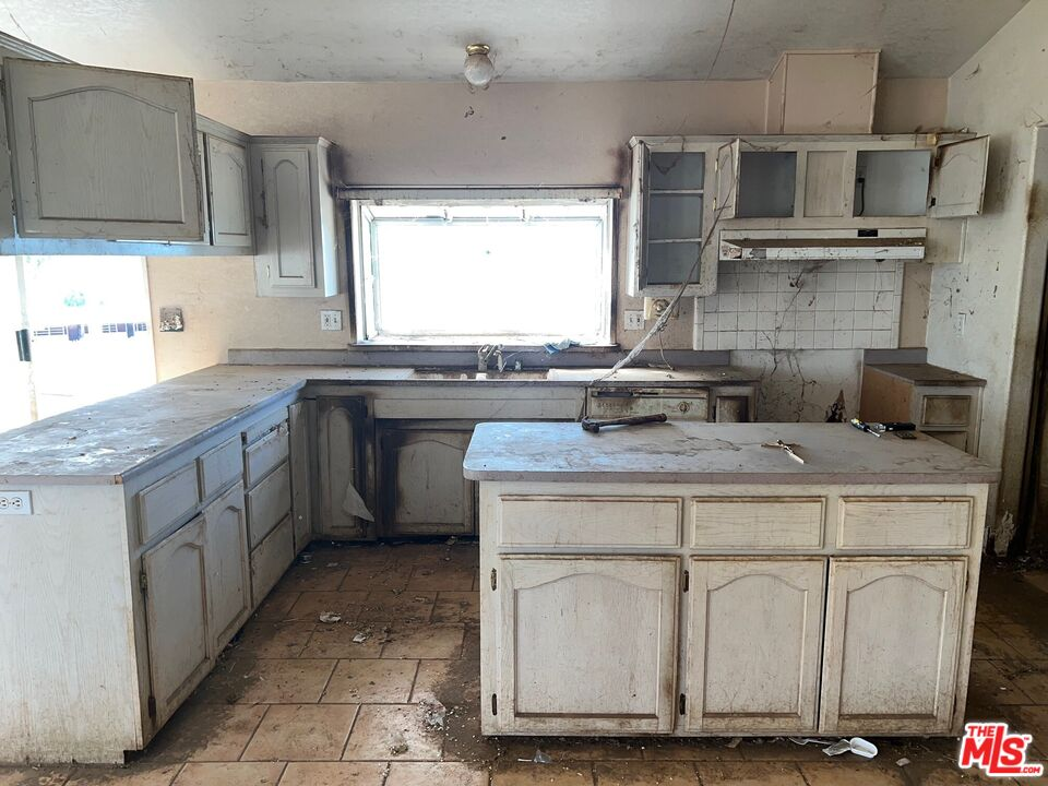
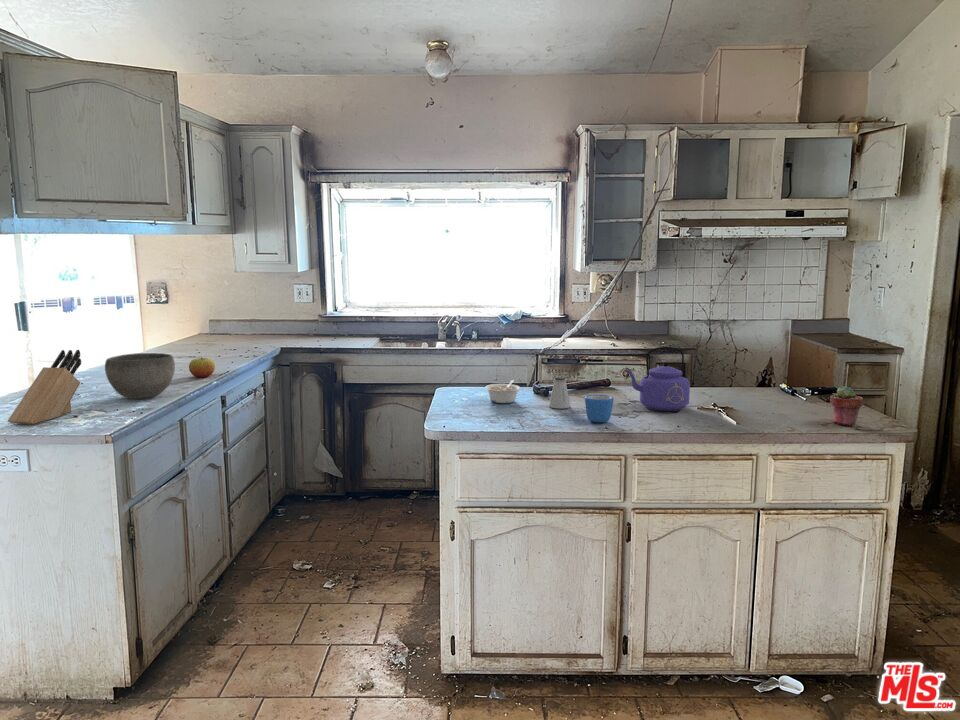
+ apple (201, 366)
+ potted succulent (845, 404)
+ saltshaker (559, 391)
+ knife block (48, 384)
+ mug (597, 407)
+ legume (502, 392)
+ kettle (656, 377)
+ bowl (141, 376)
